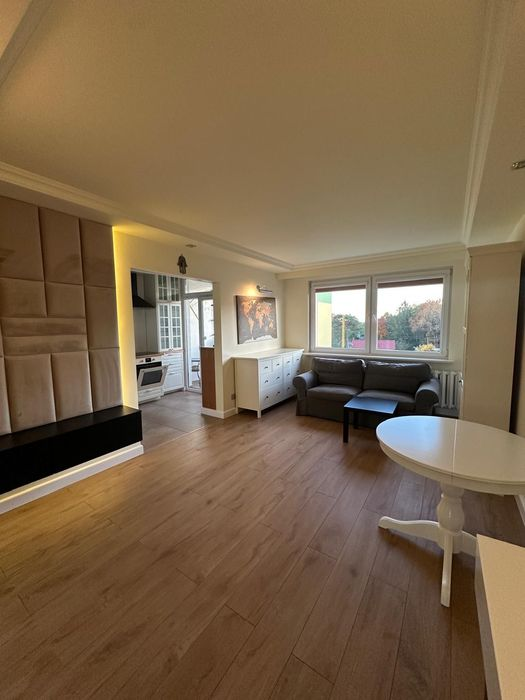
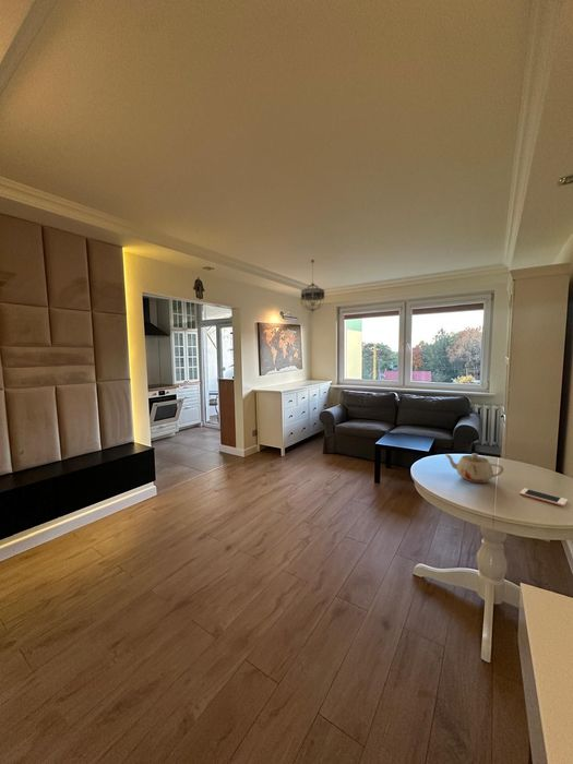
+ cell phone (542, 497)
+ chandelier (312, 286)
+ teapot (471, 465)
